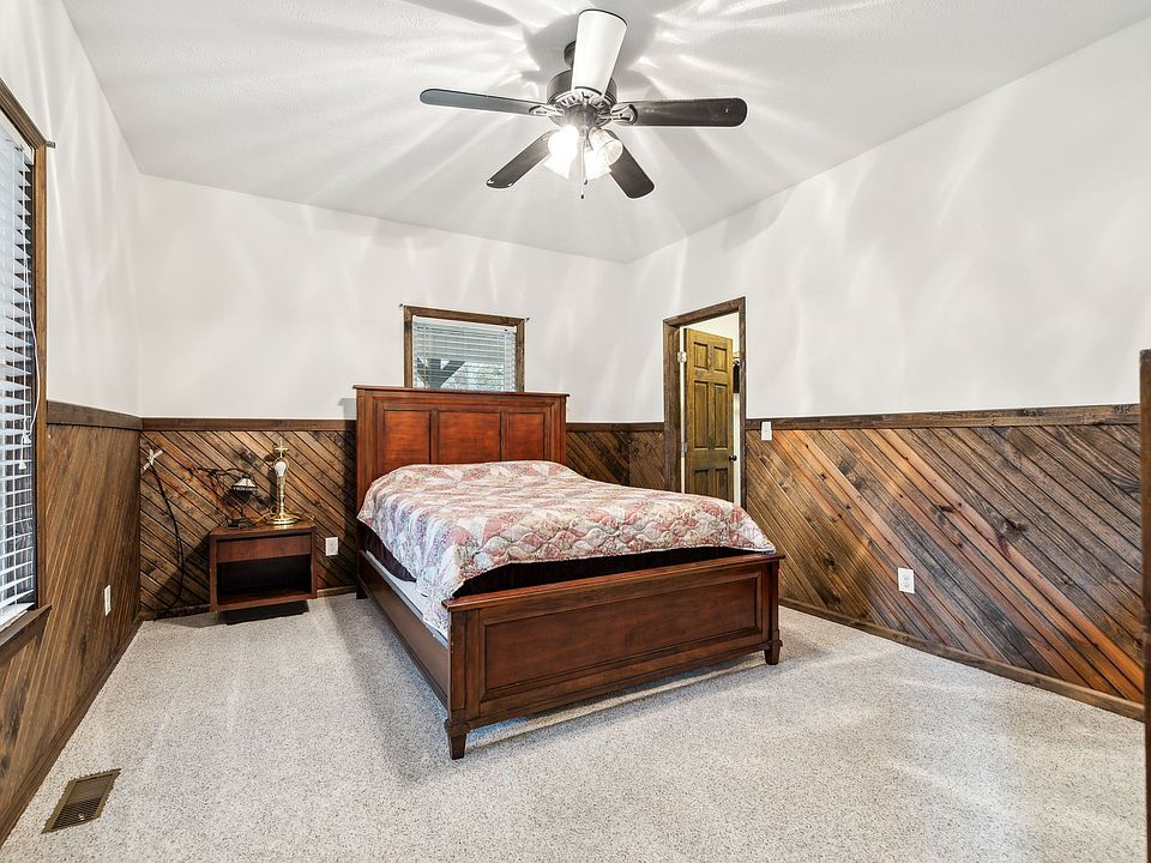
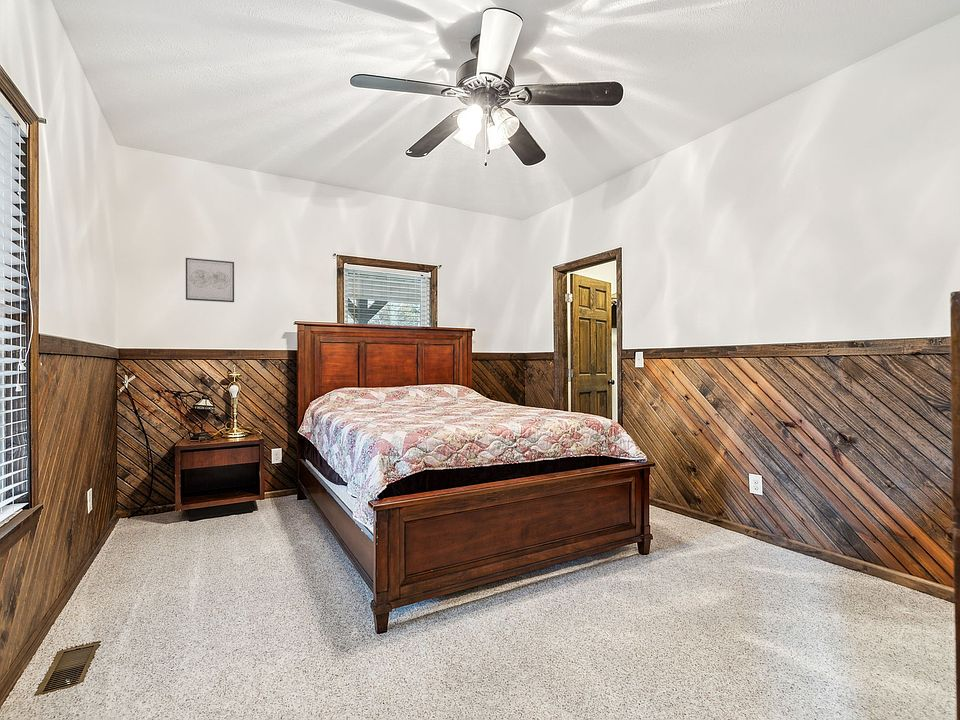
+ wall art (210, 280)
